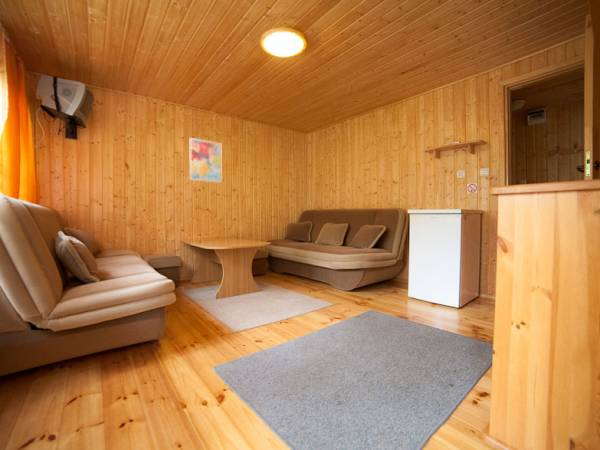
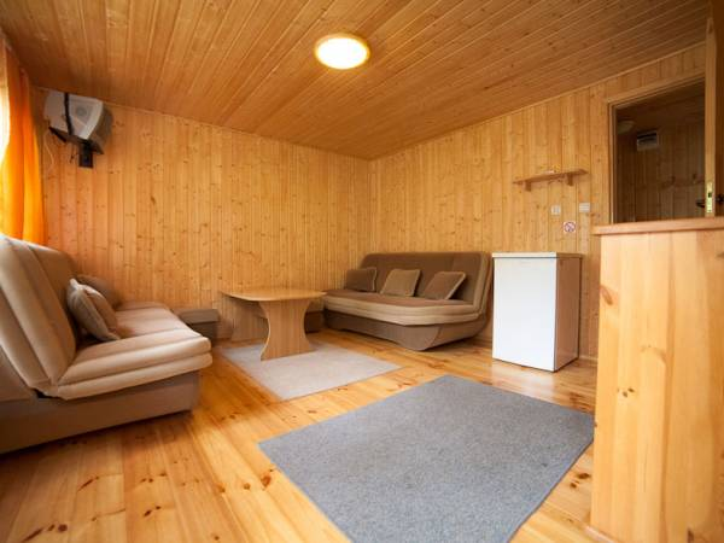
- wall art (206, 161)
